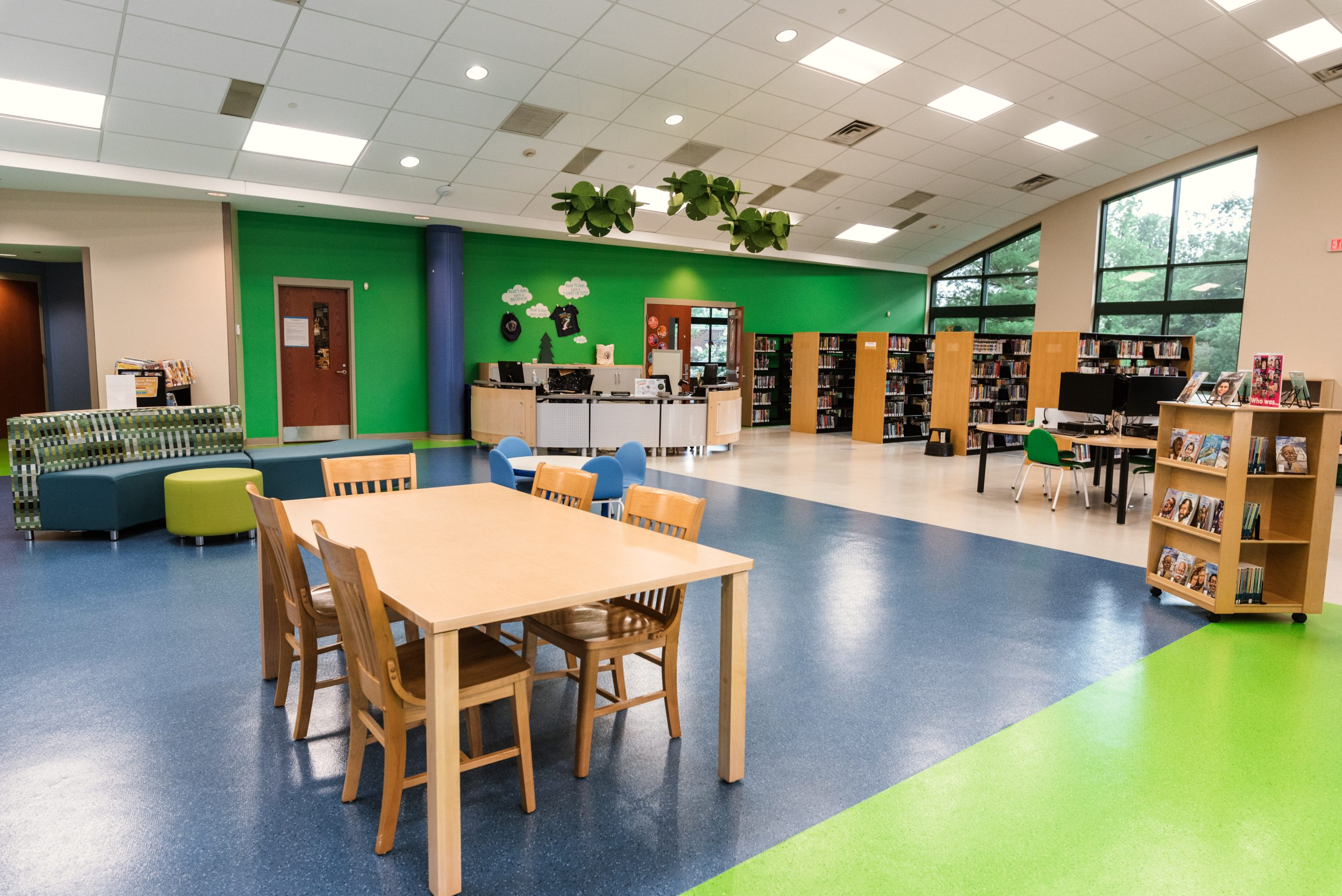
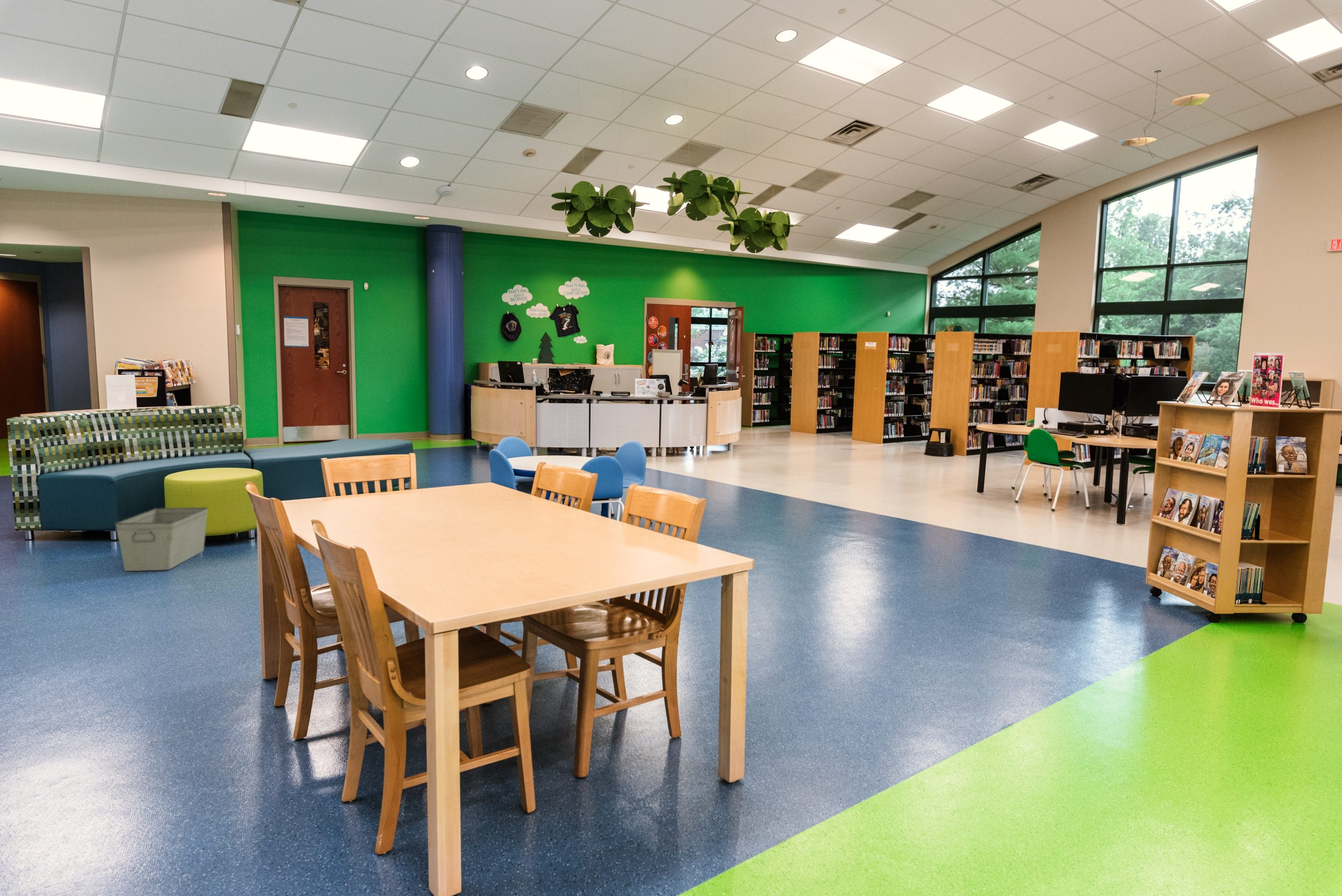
+ storage bin (165, 537)
+ ceiling mobile (1164, 117)
